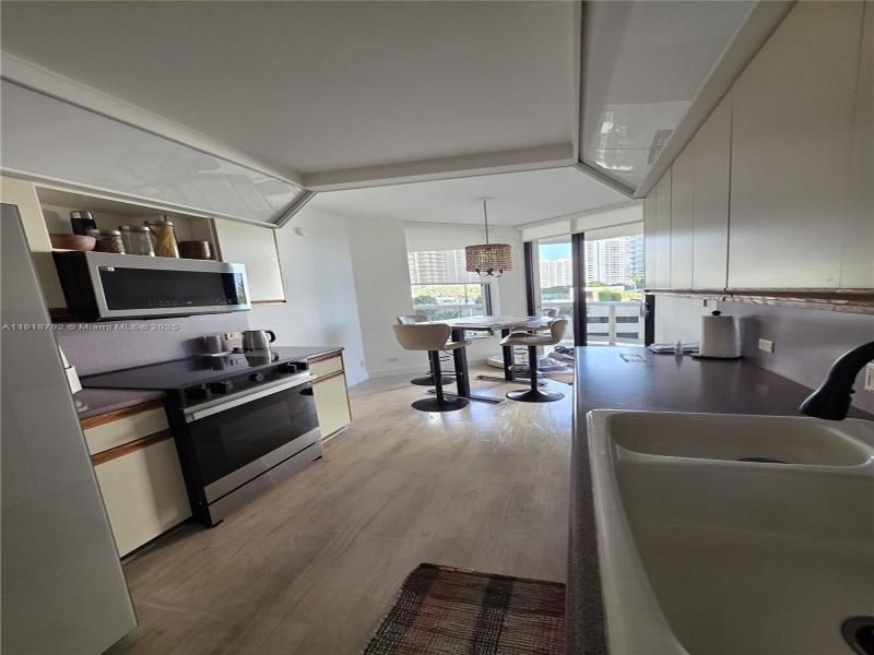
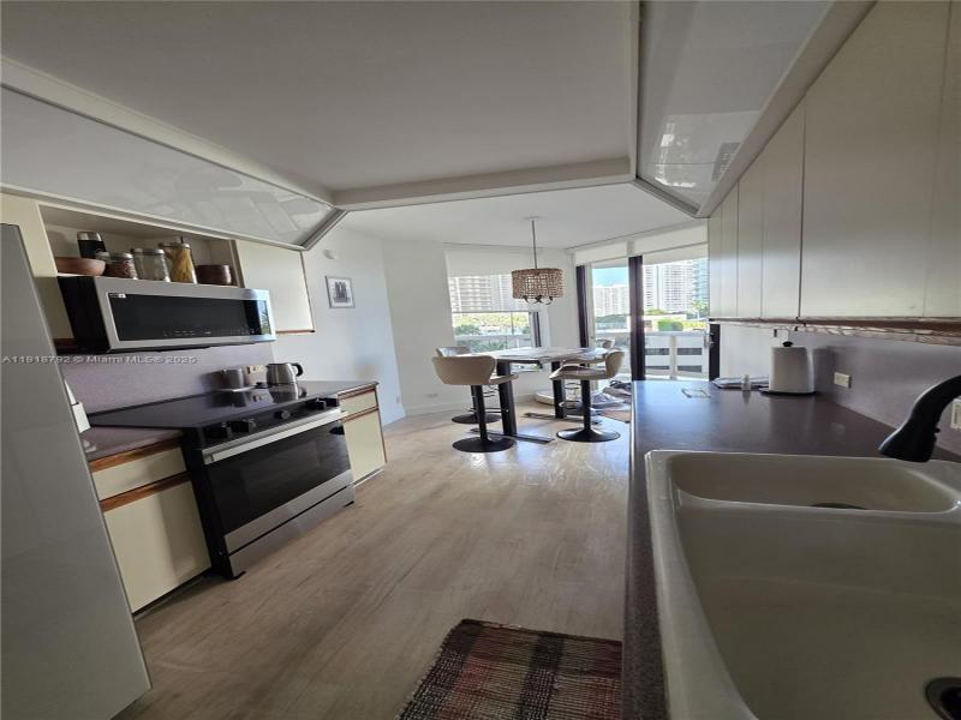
+ wall art (340, 292)
